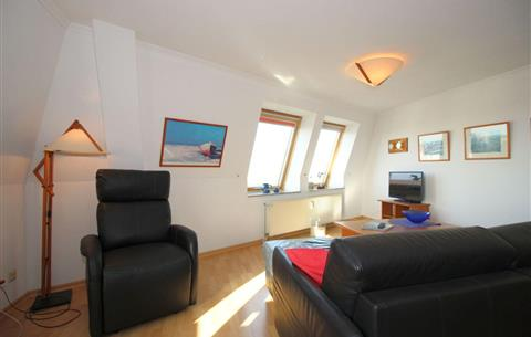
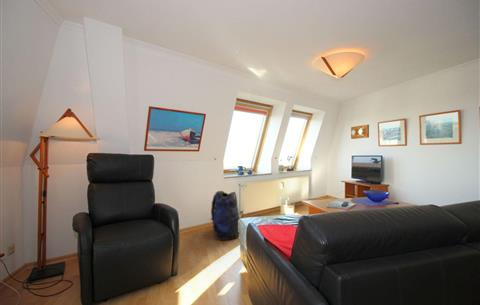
+ backpack (224, 212)
